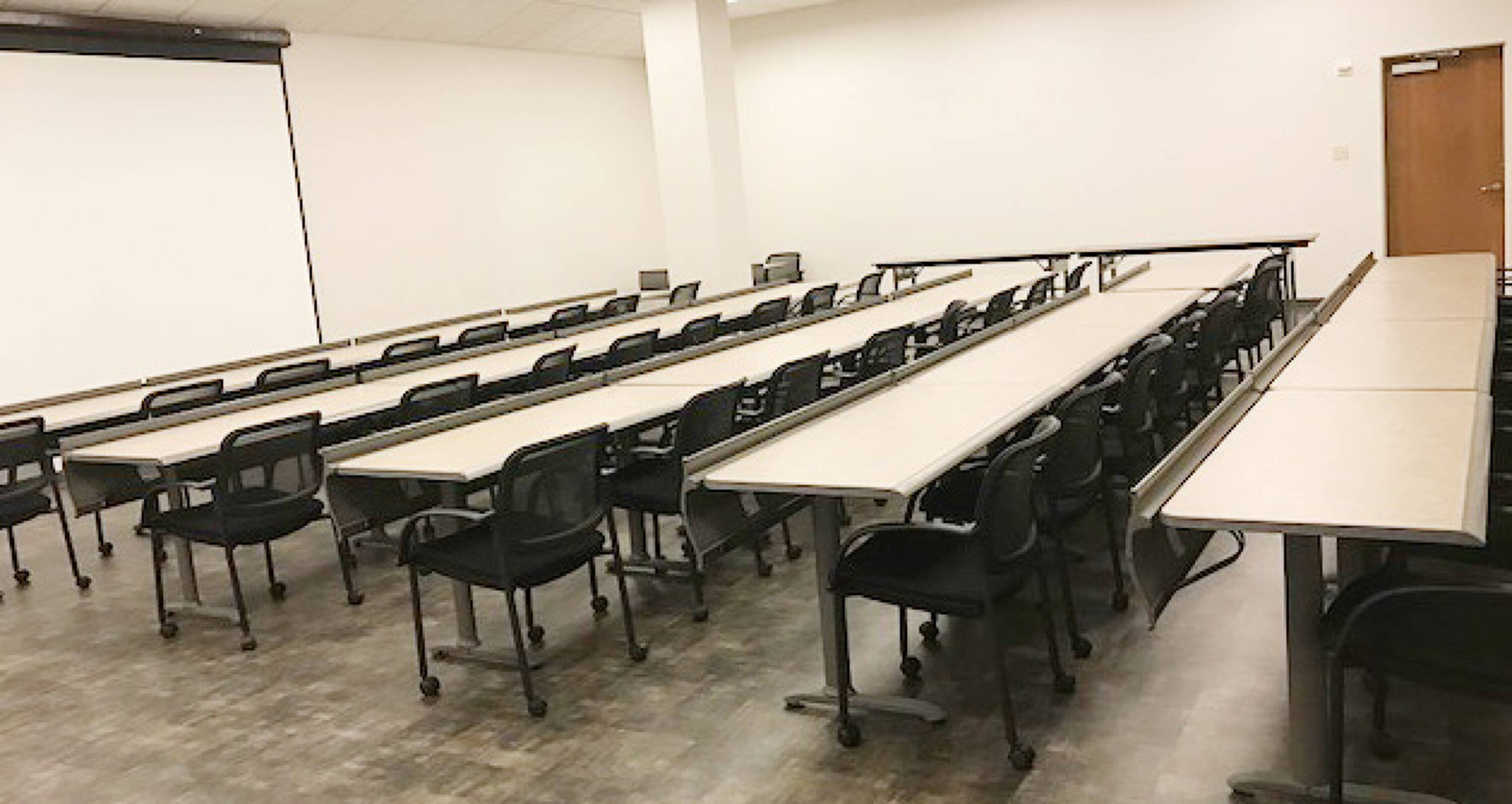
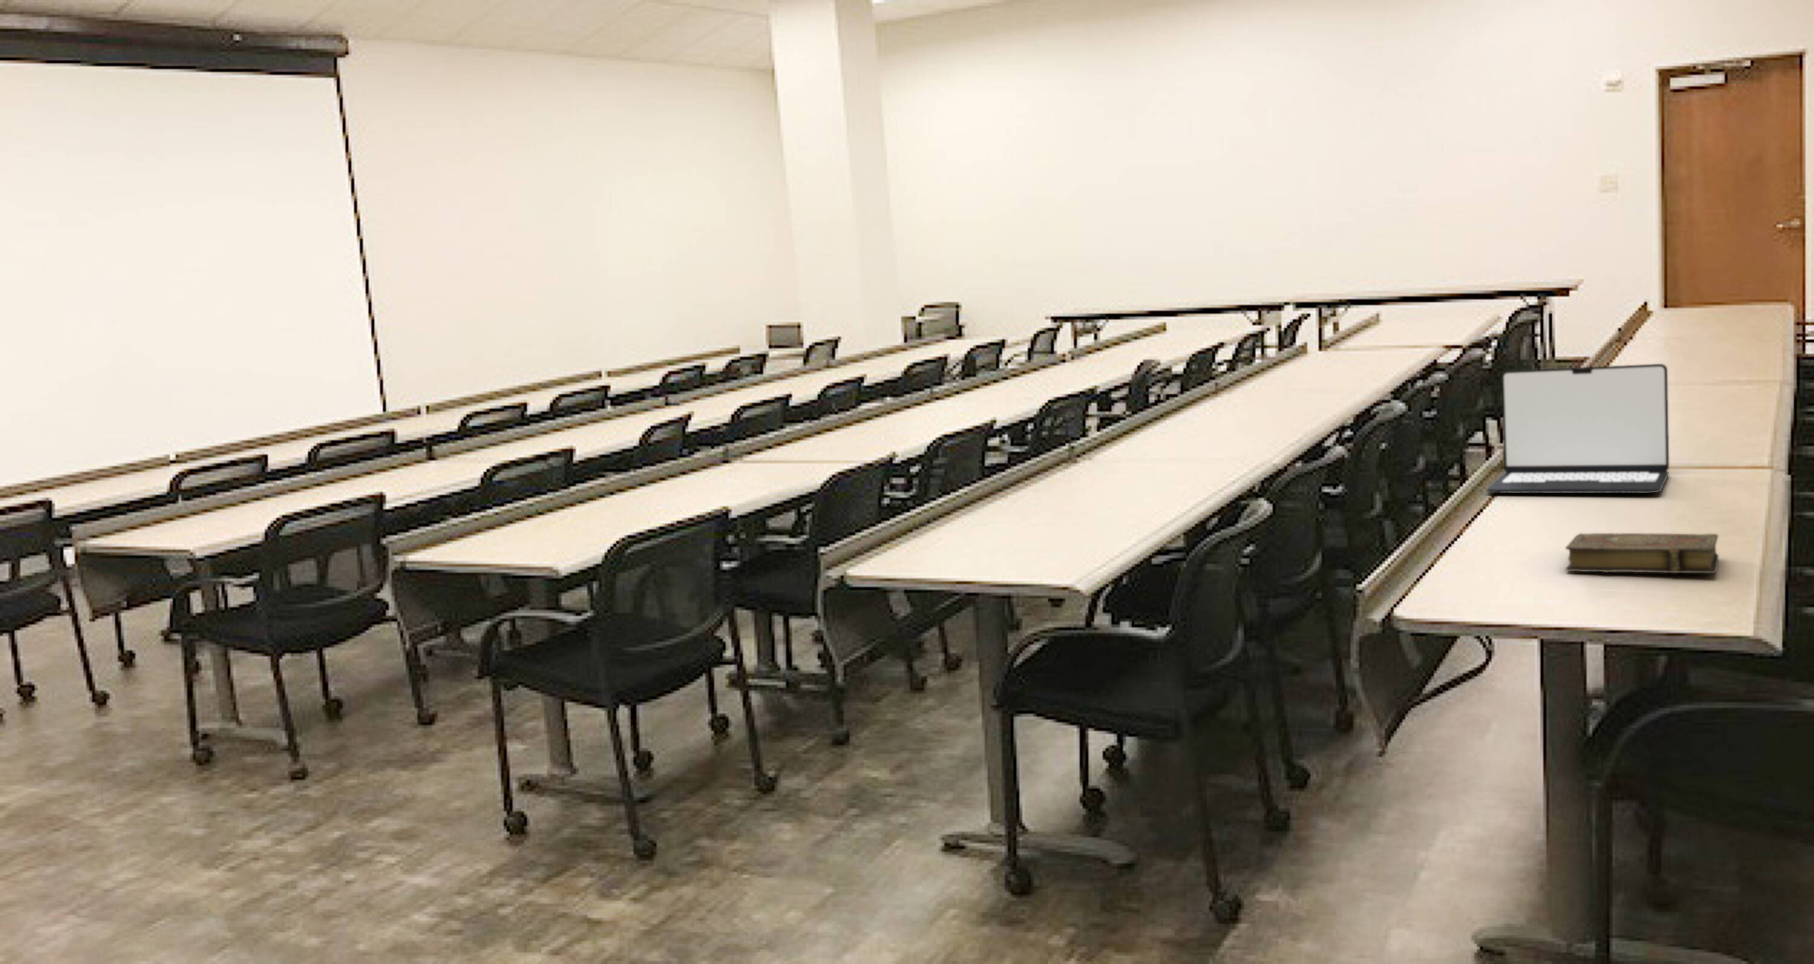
+ laptop (1576, 428)
+ book (1642, 552)
